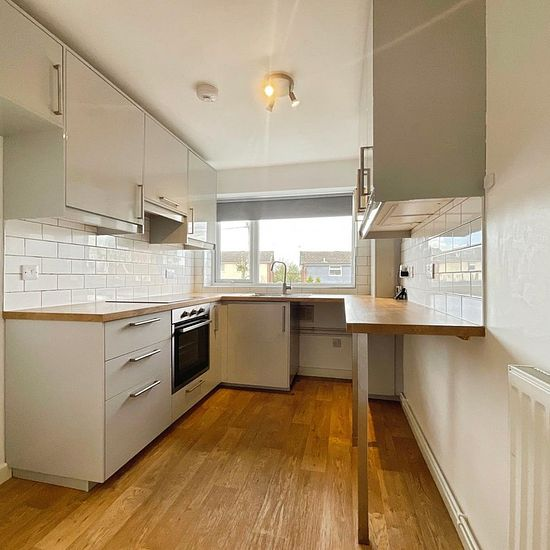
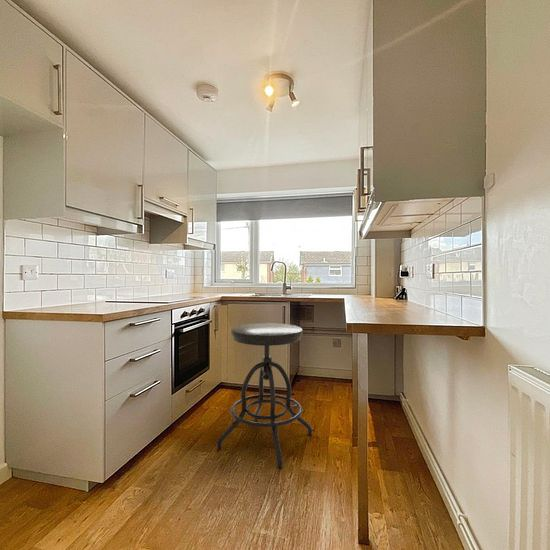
+ stool (269, 383)
